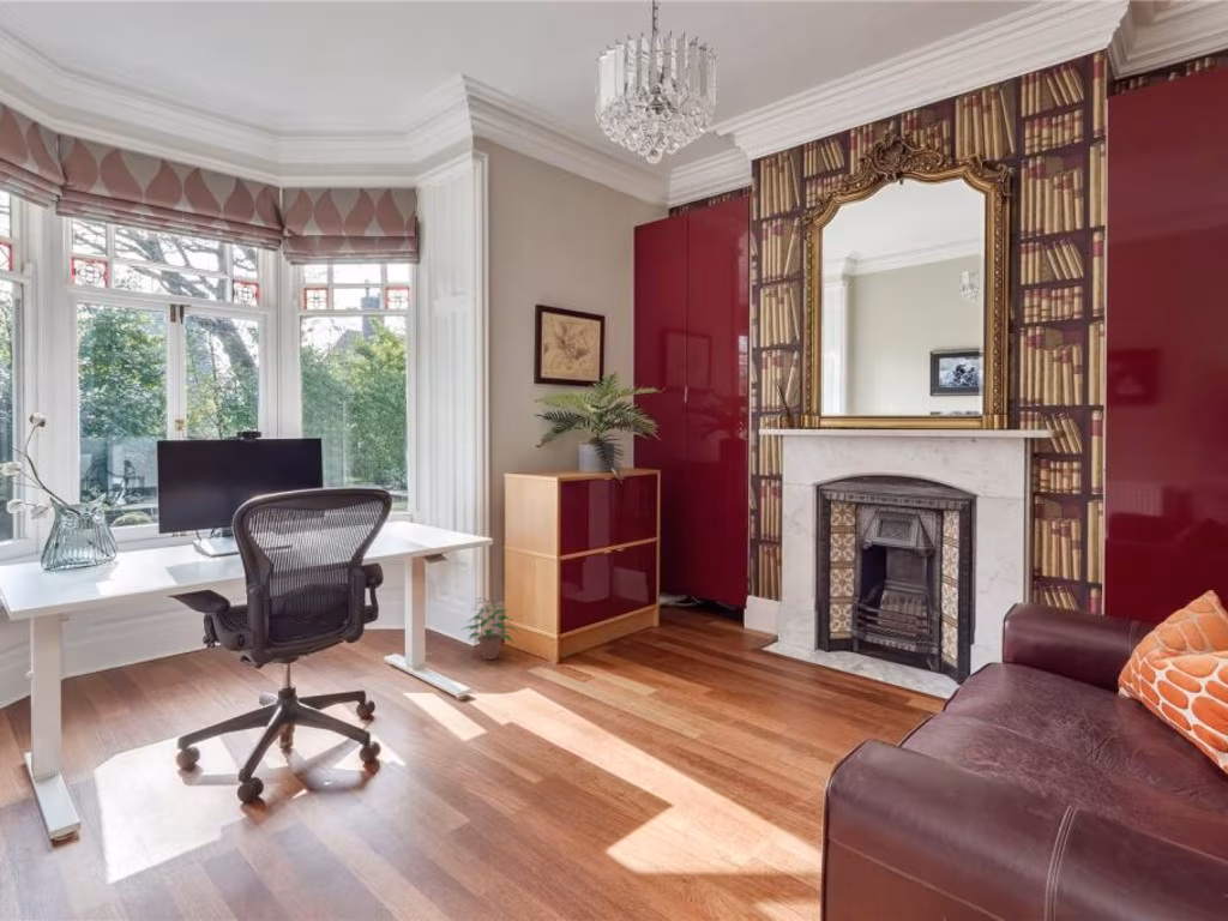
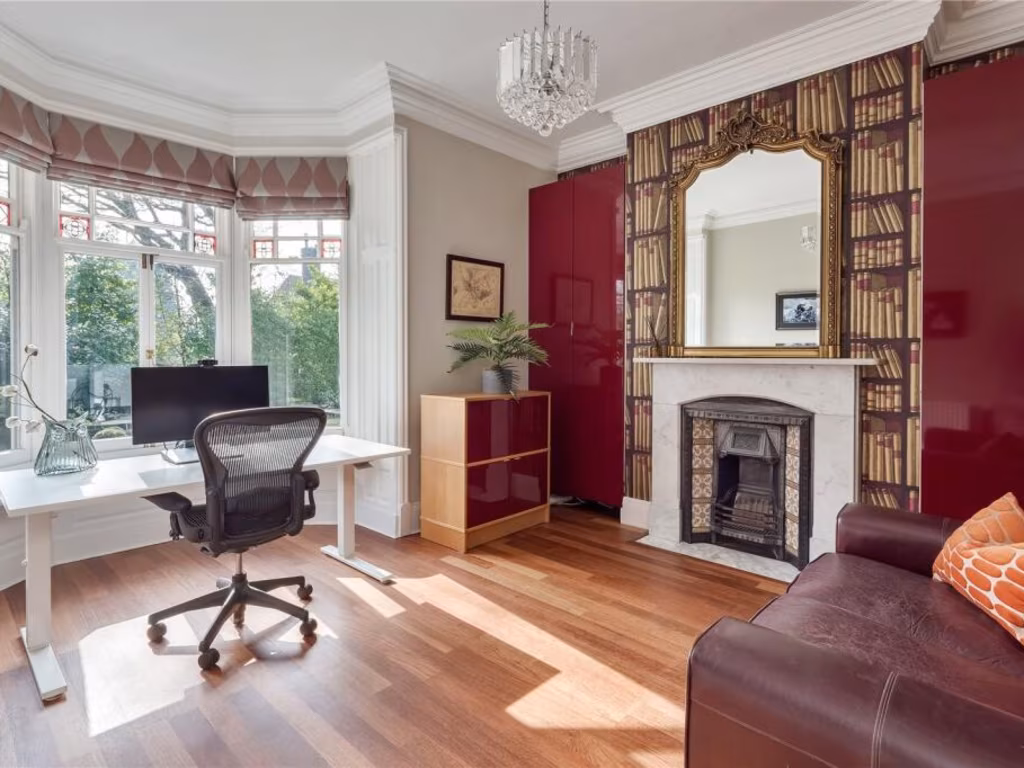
- potted plant (489, 627)
